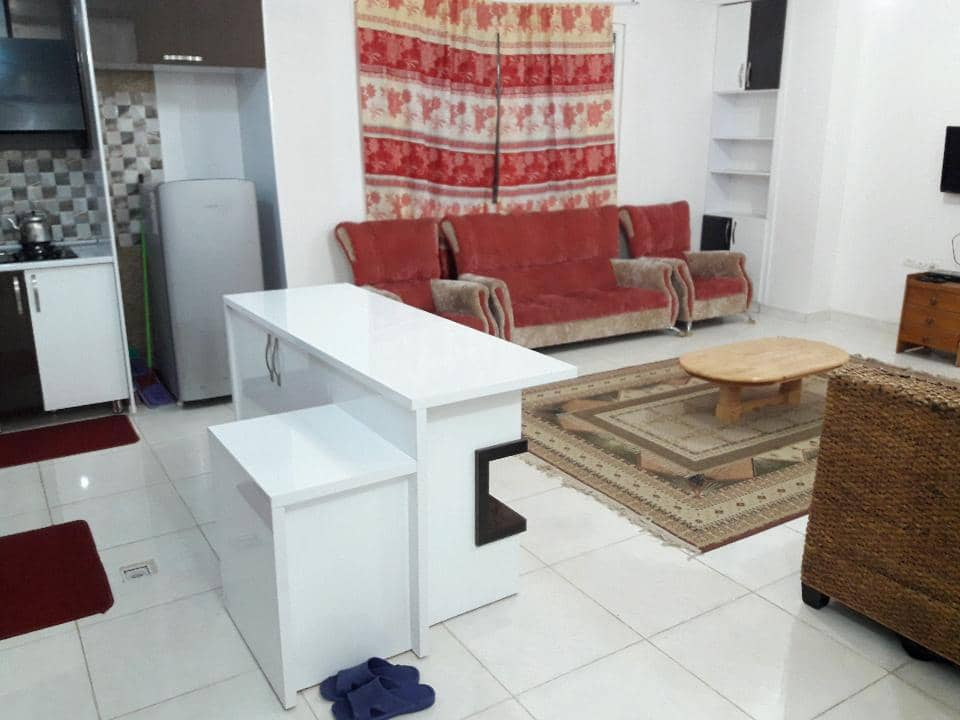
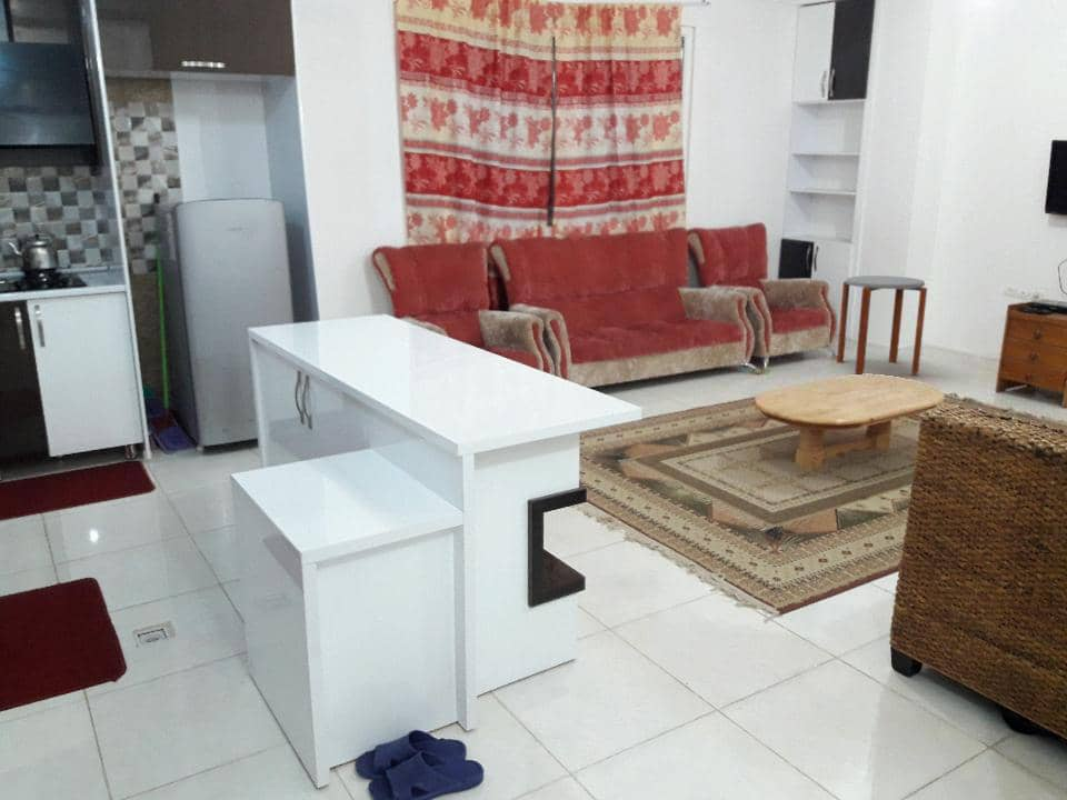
+ side table (891, 328)
